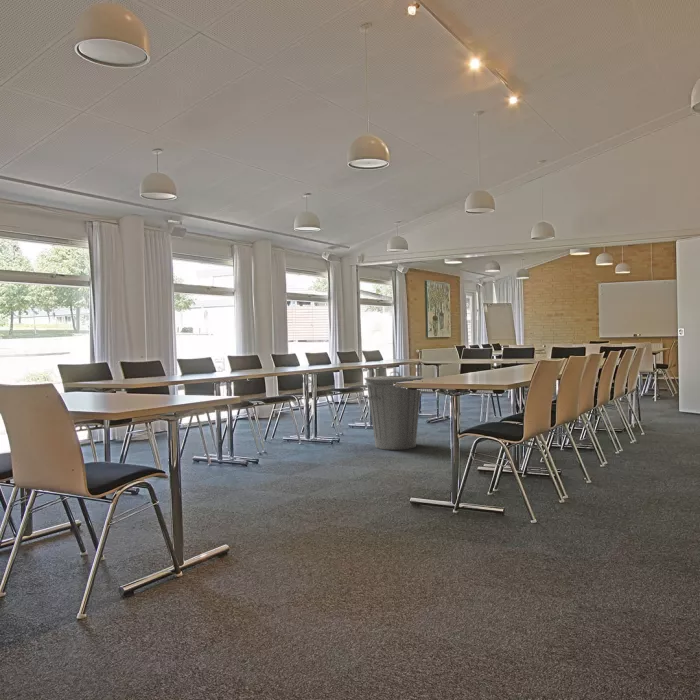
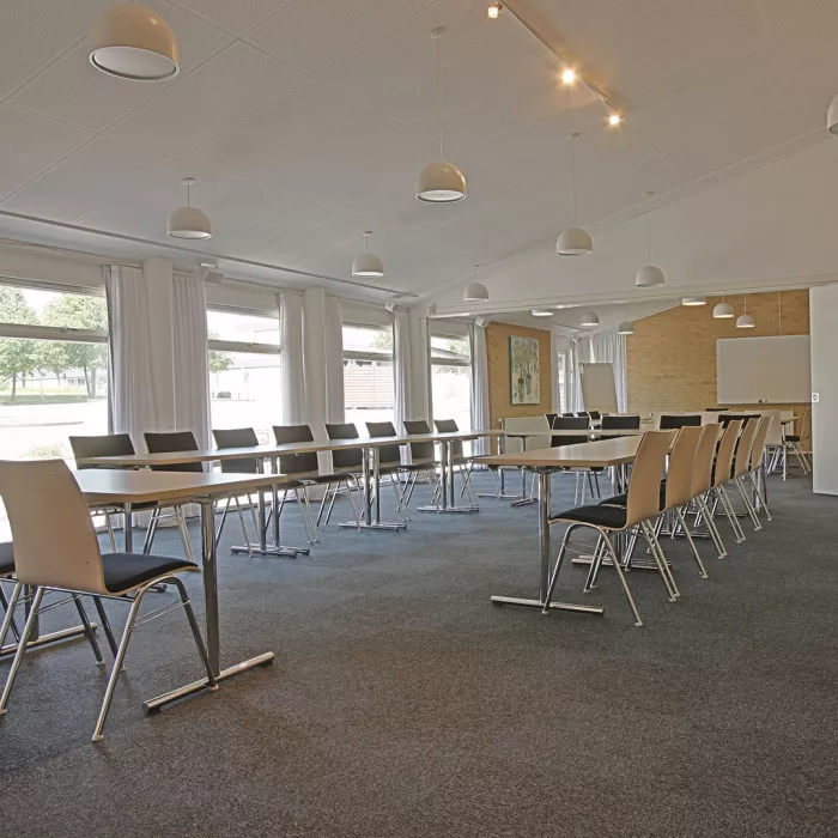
- trash can (394, 409)
